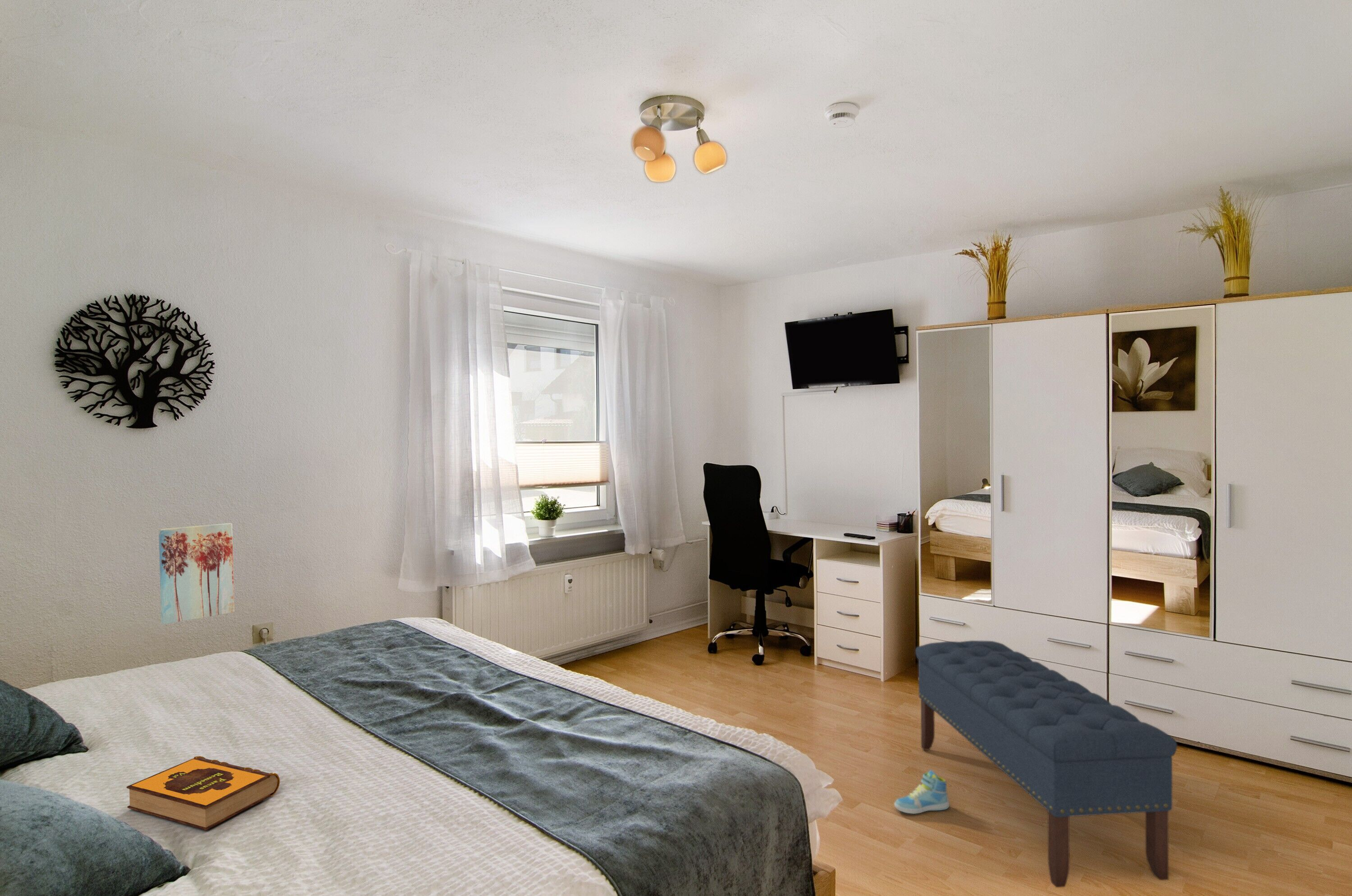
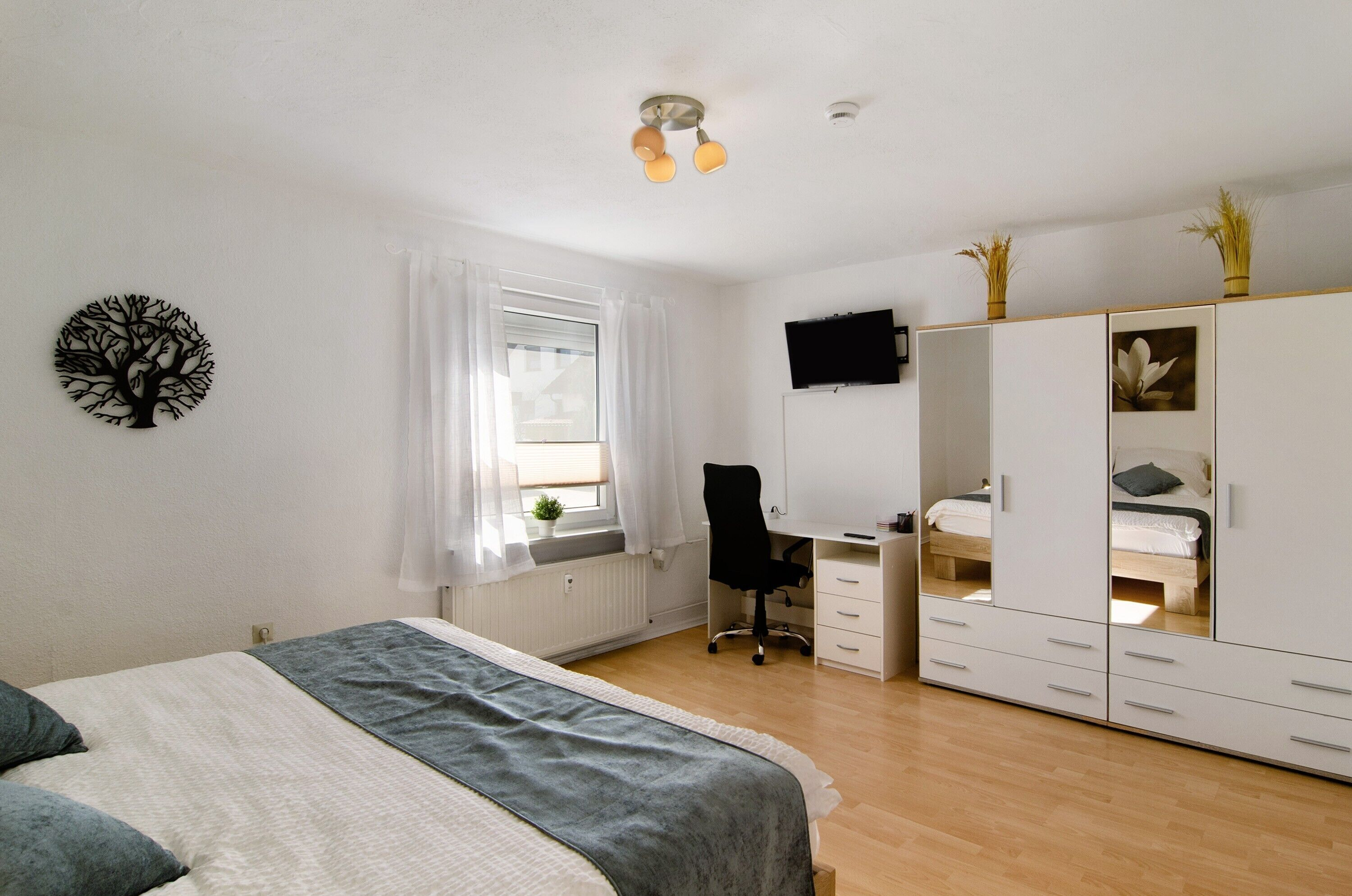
- hardback book (206, 789)
- wall art (197, 572)
- sneaker (921, 790)
- bench (1022, 739)
